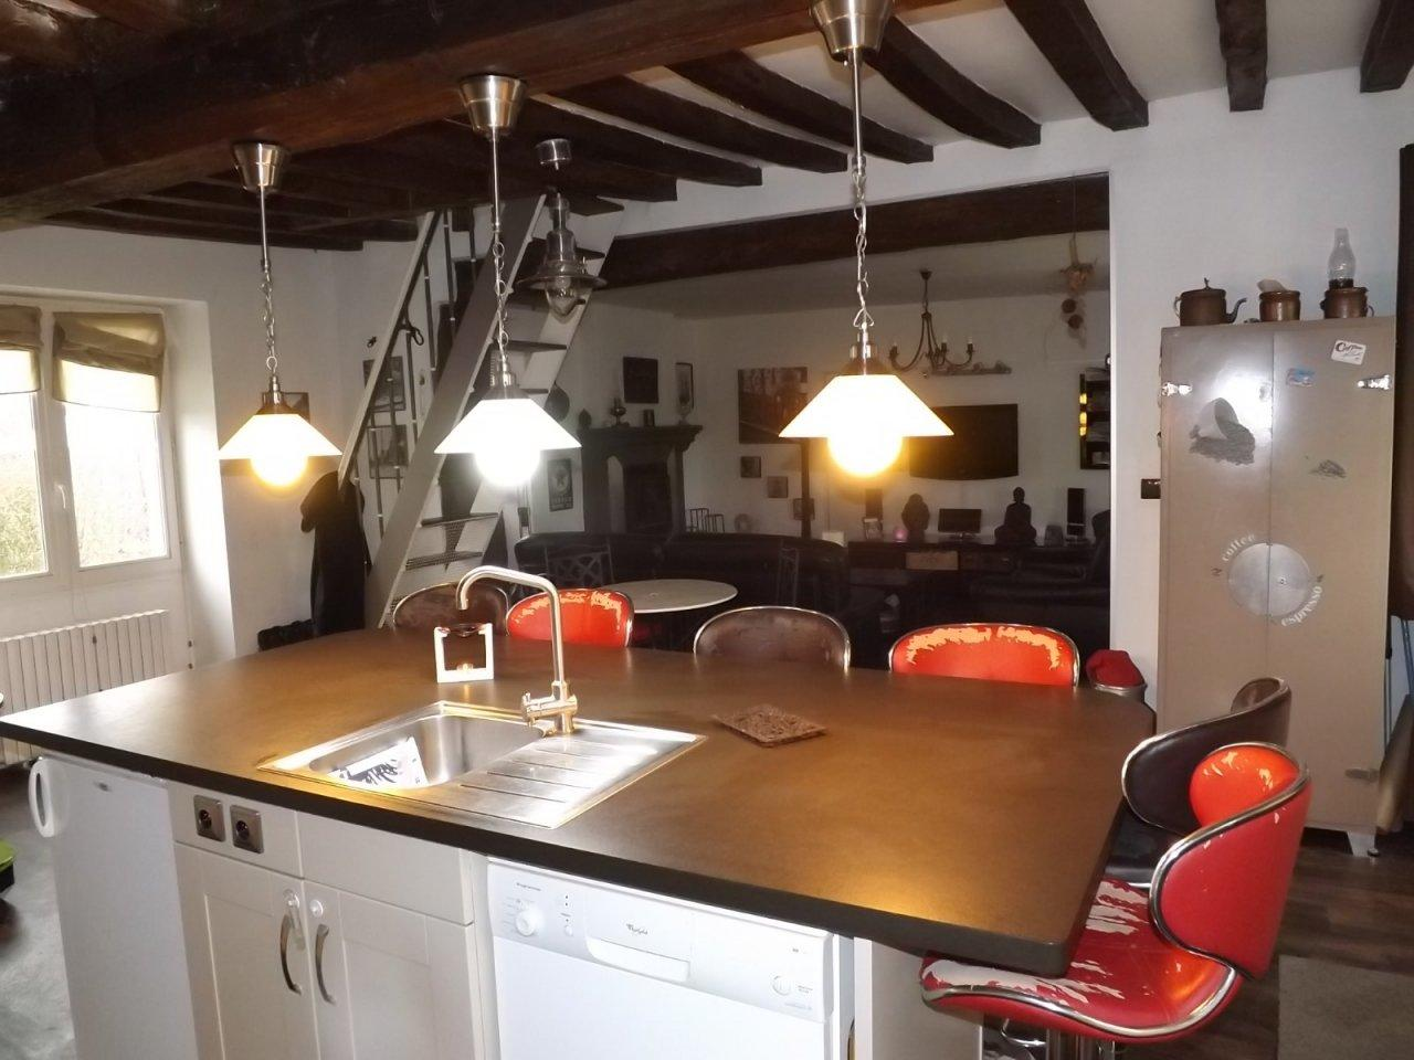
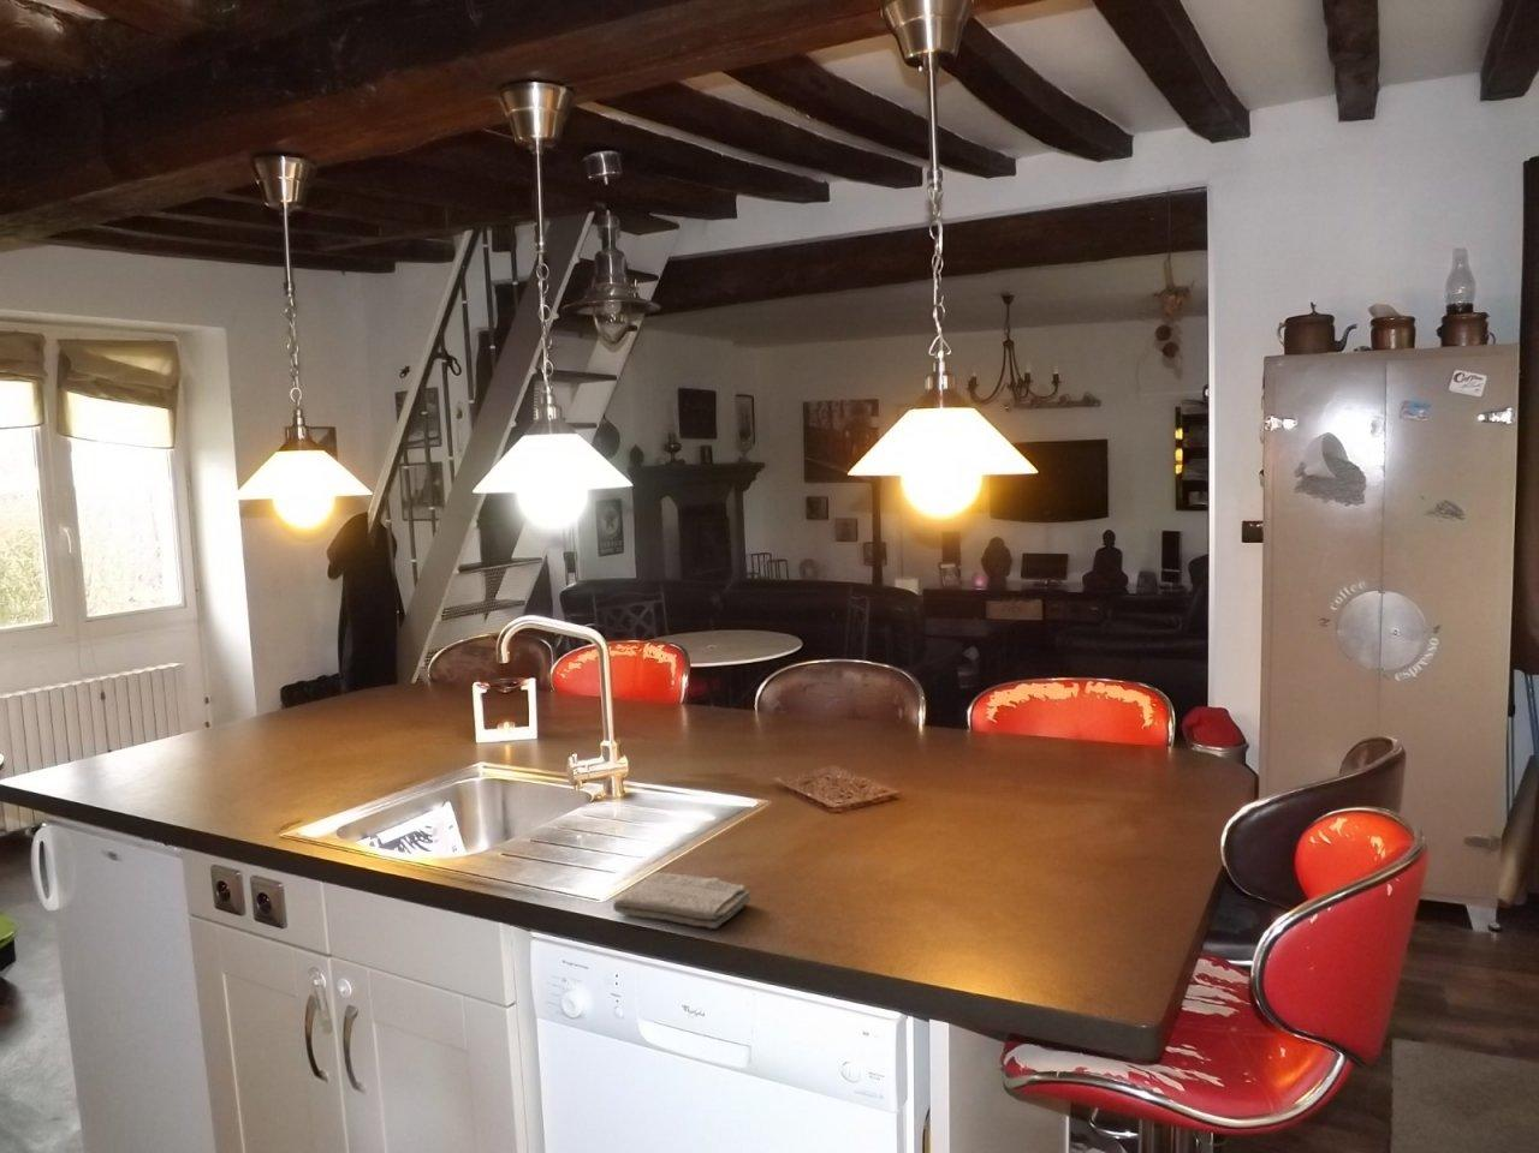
+ washcloth (683, 899)
